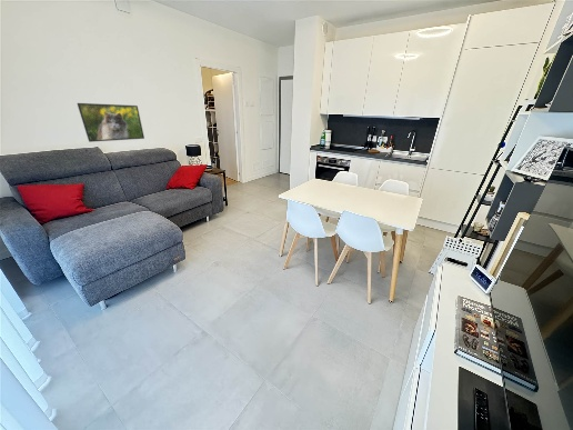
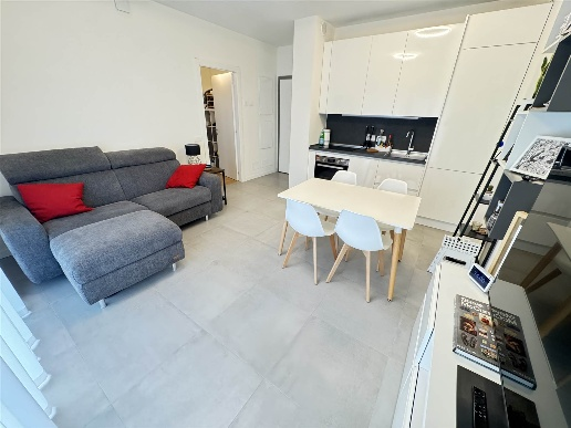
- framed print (113, 122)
